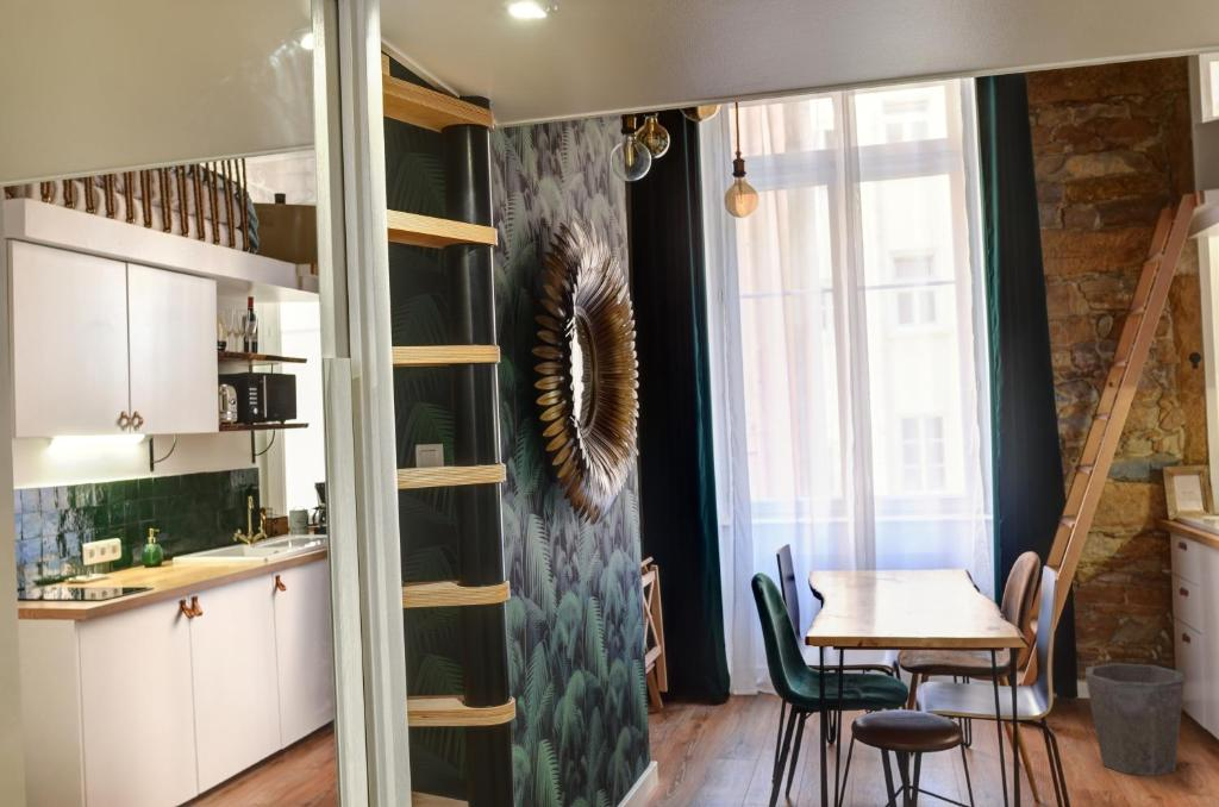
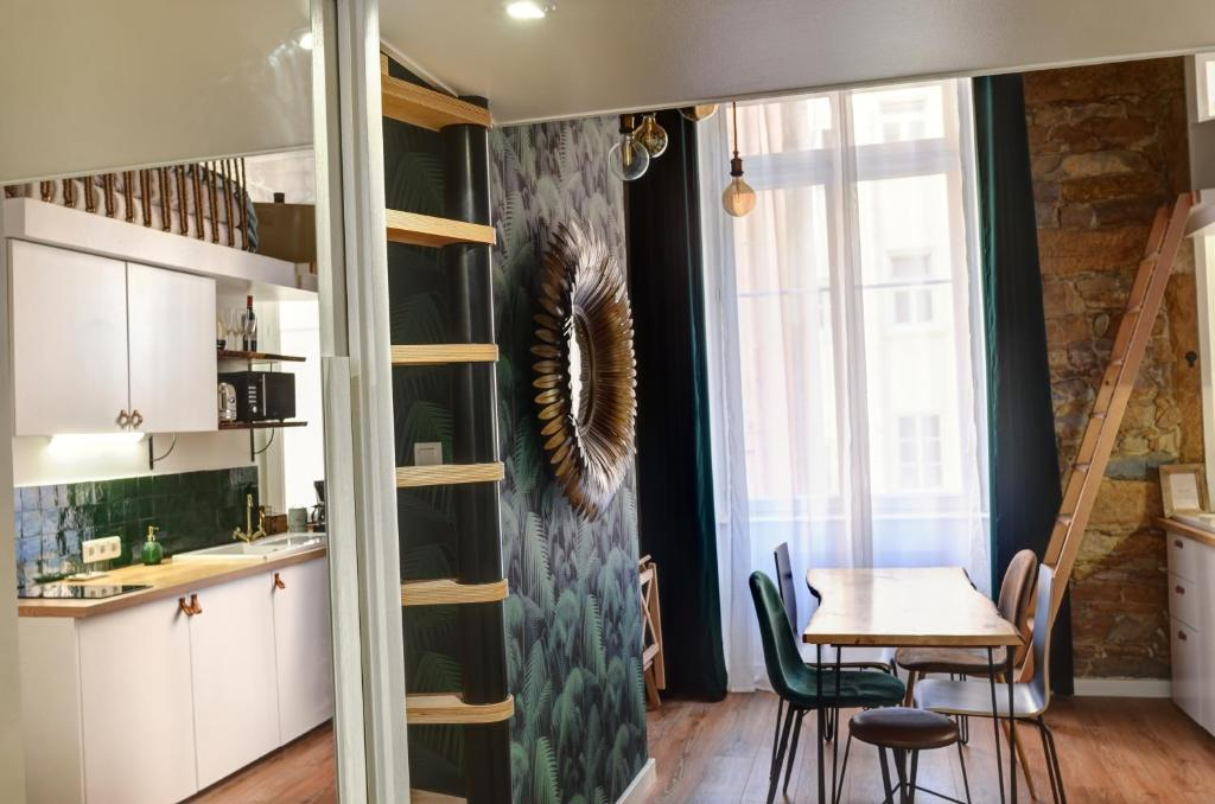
- waste bin (1136, 719)
